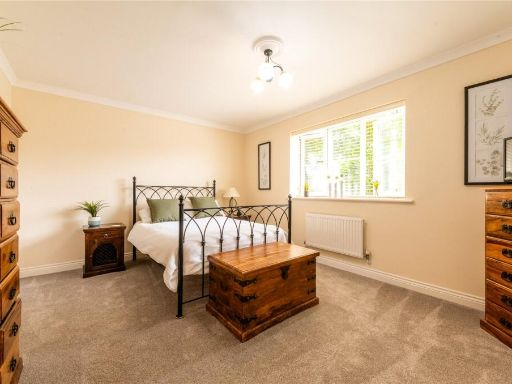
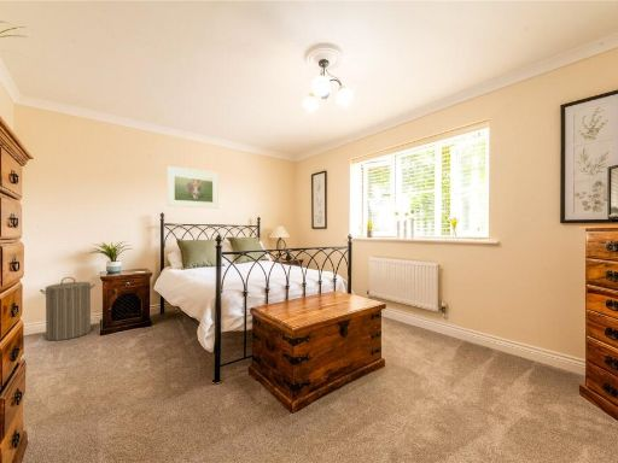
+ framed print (193, 188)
+ laundry hamper (69, 305)
